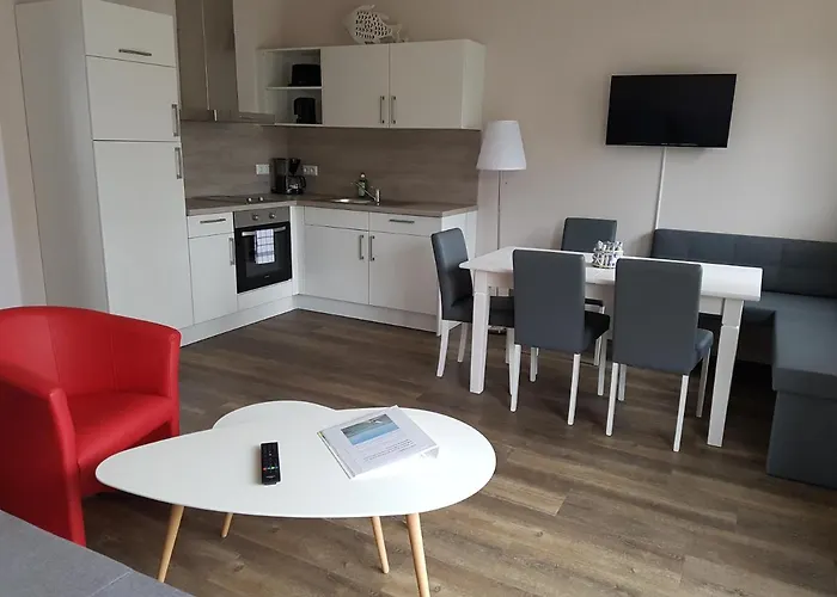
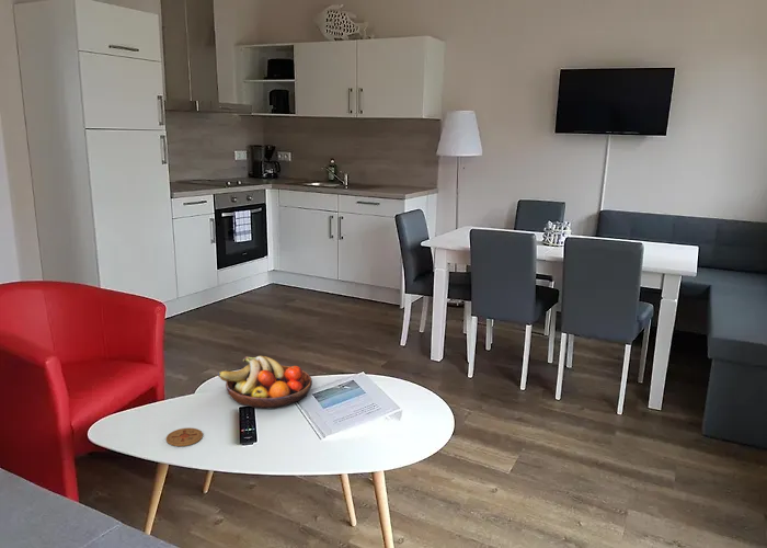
+ coaster (184, 436)
+ fruit bowl (268, 377)
